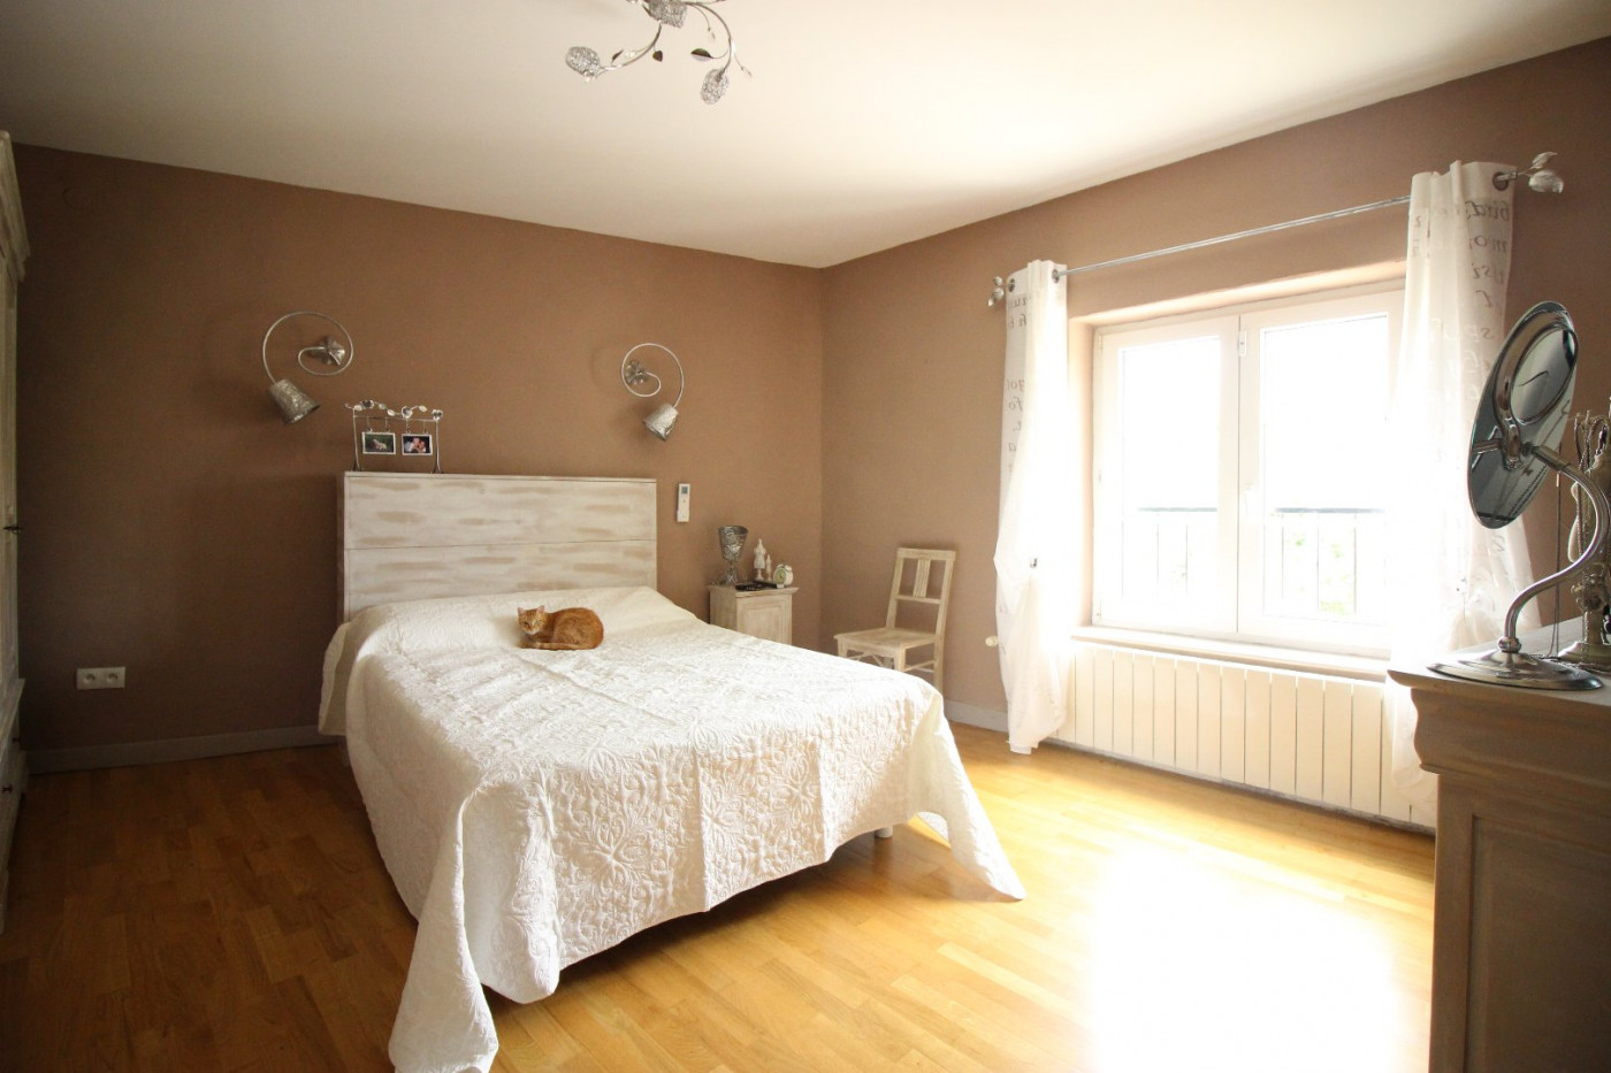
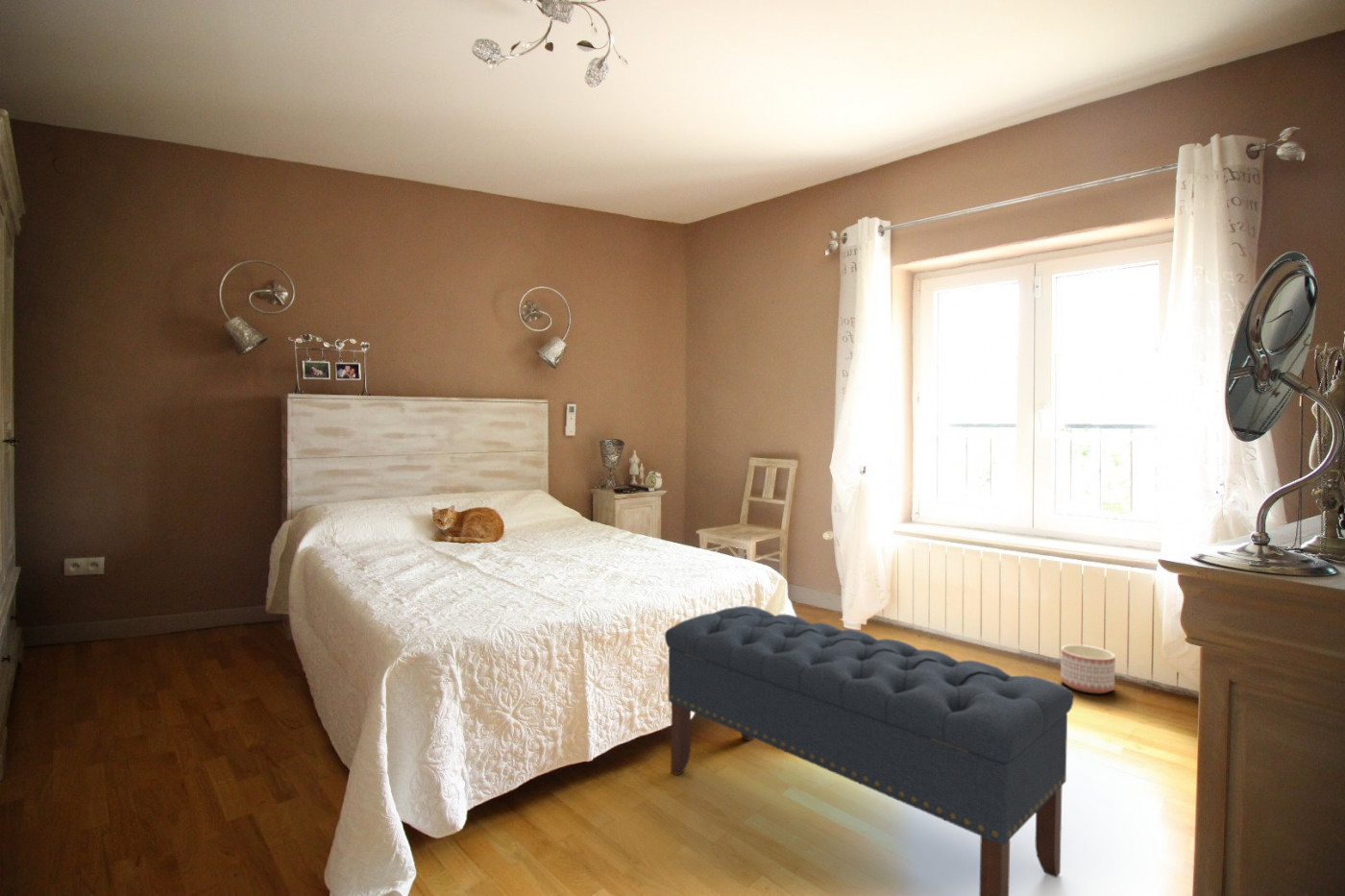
+ planter (1087, 668)
+ bench (842, 730)
